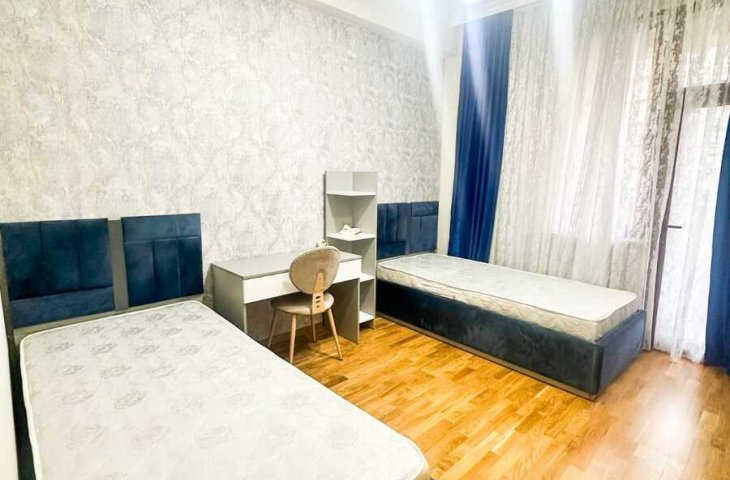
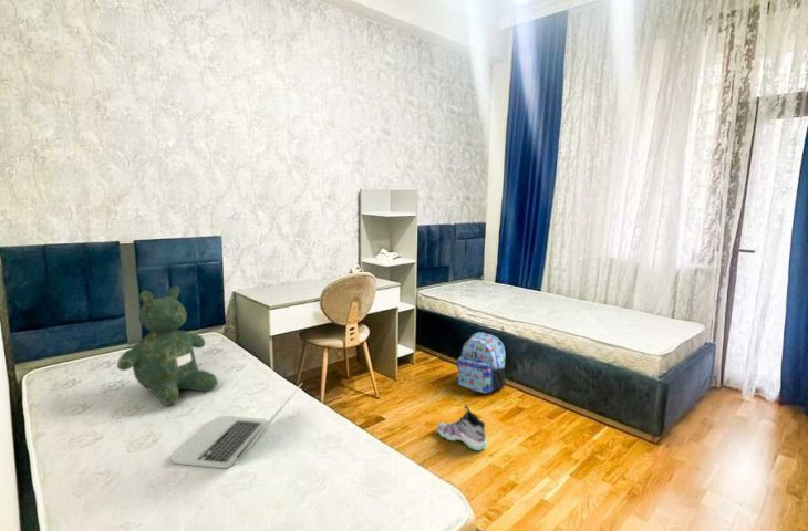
+ teddy bear (172, 342)
+ backpack (480, 361)
+ laptop (240, 418)
+ sneaker (462, 421)
